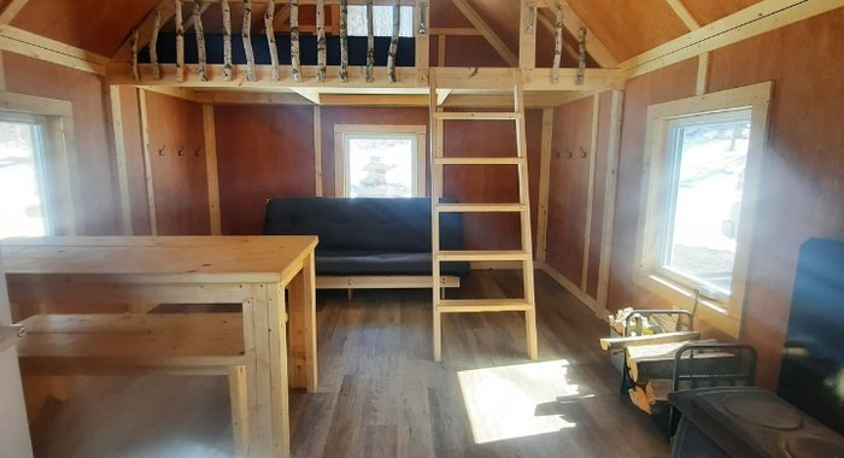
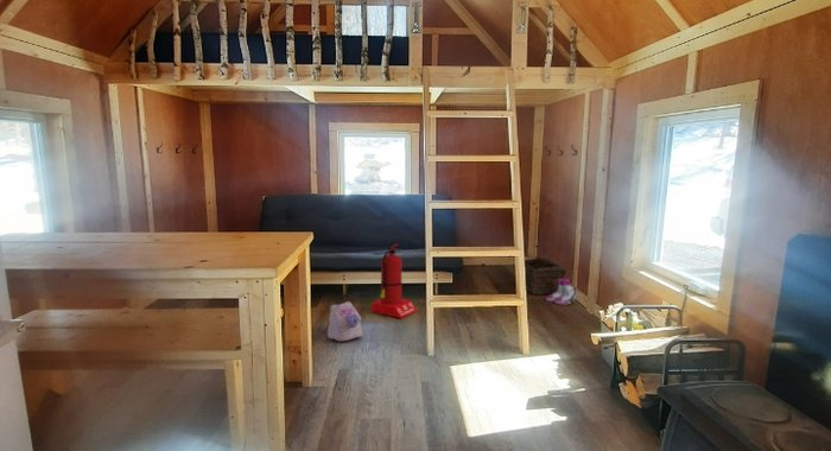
+ boots (562, 290)
+ basket (544, 273)
+ fire extinguisher (394, 278)
+ plush toy (345, 319)
